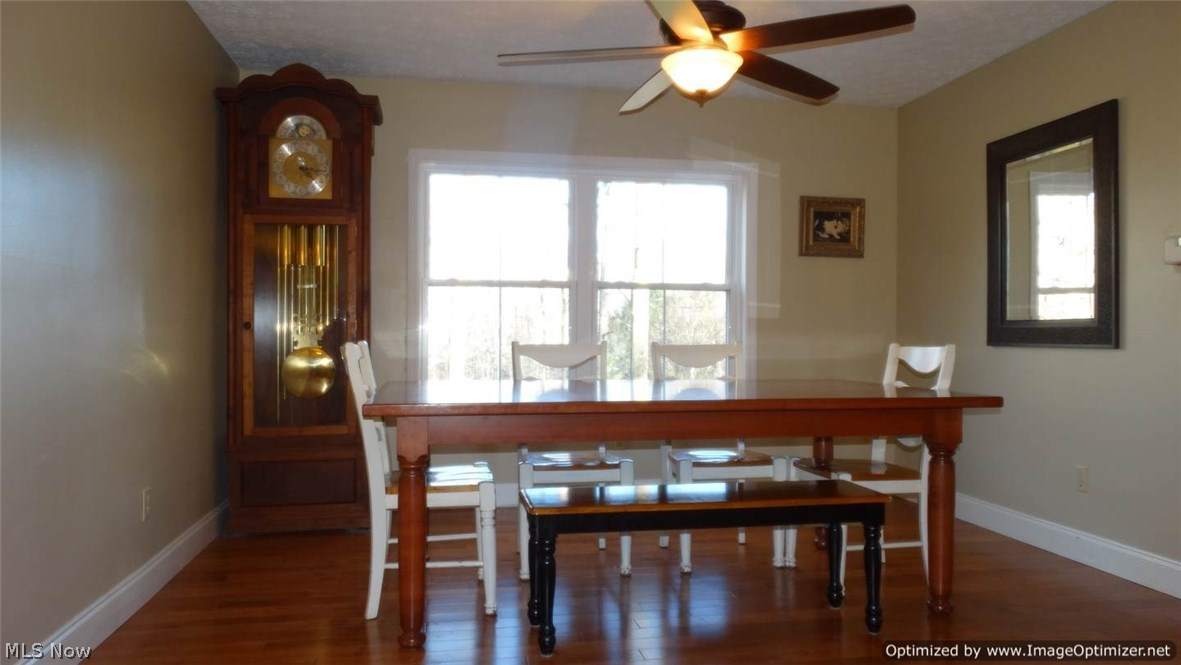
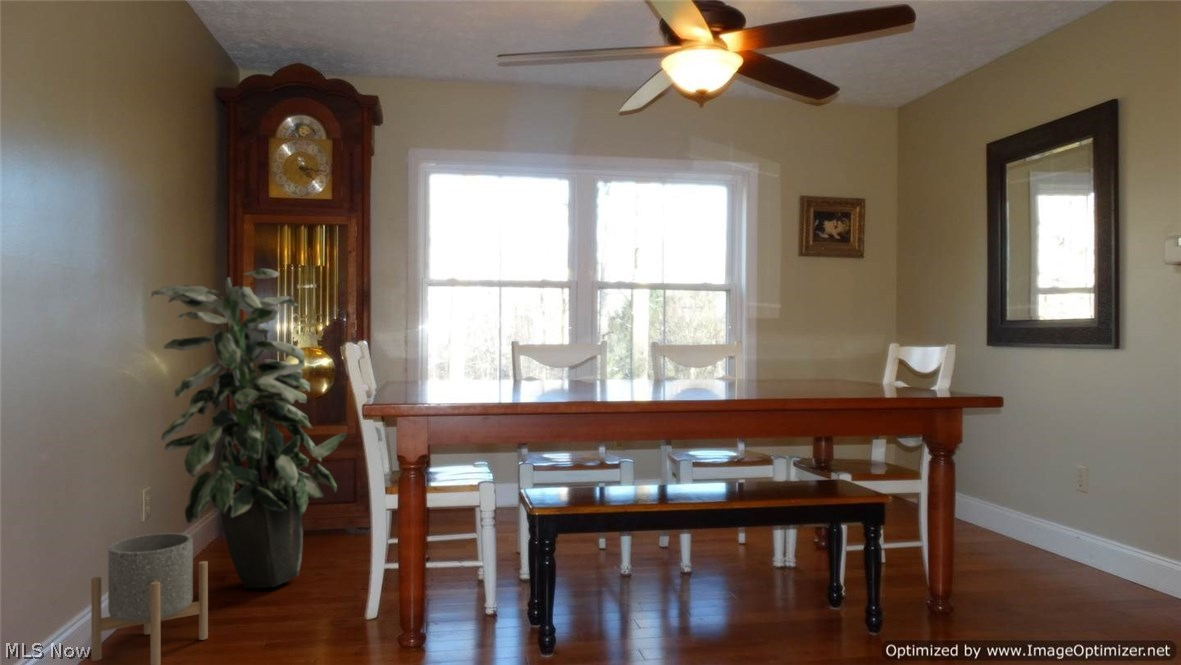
+ indoor plant (250, 428)
+ planter (151, 595)
